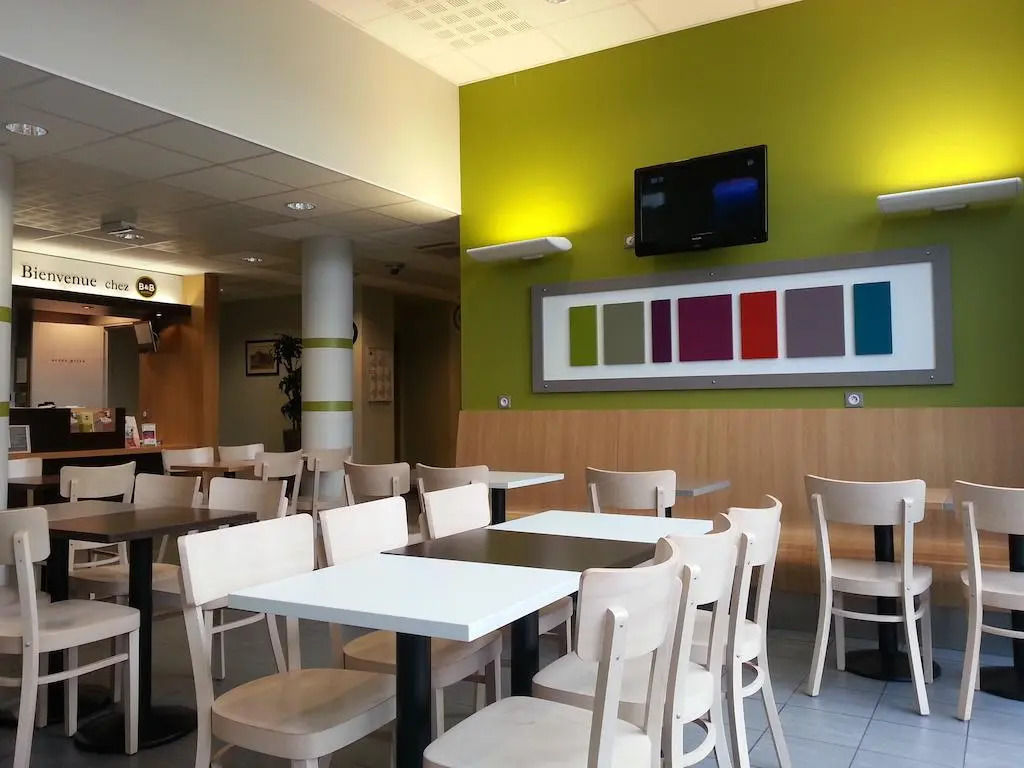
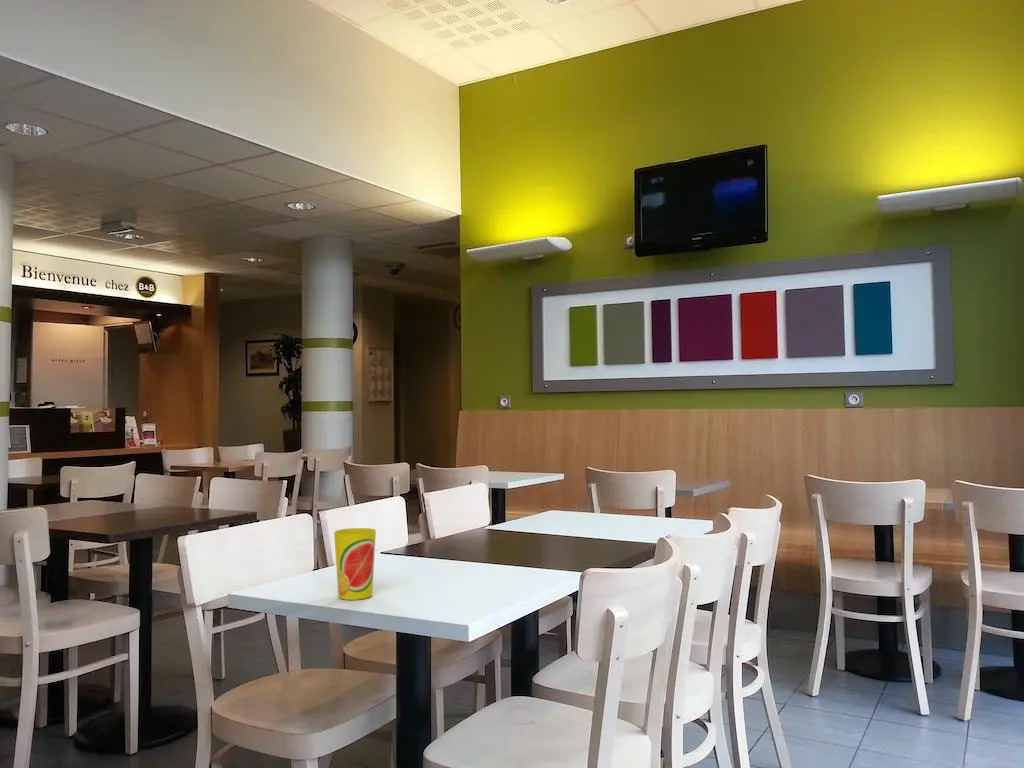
+ cup (355, 563)
